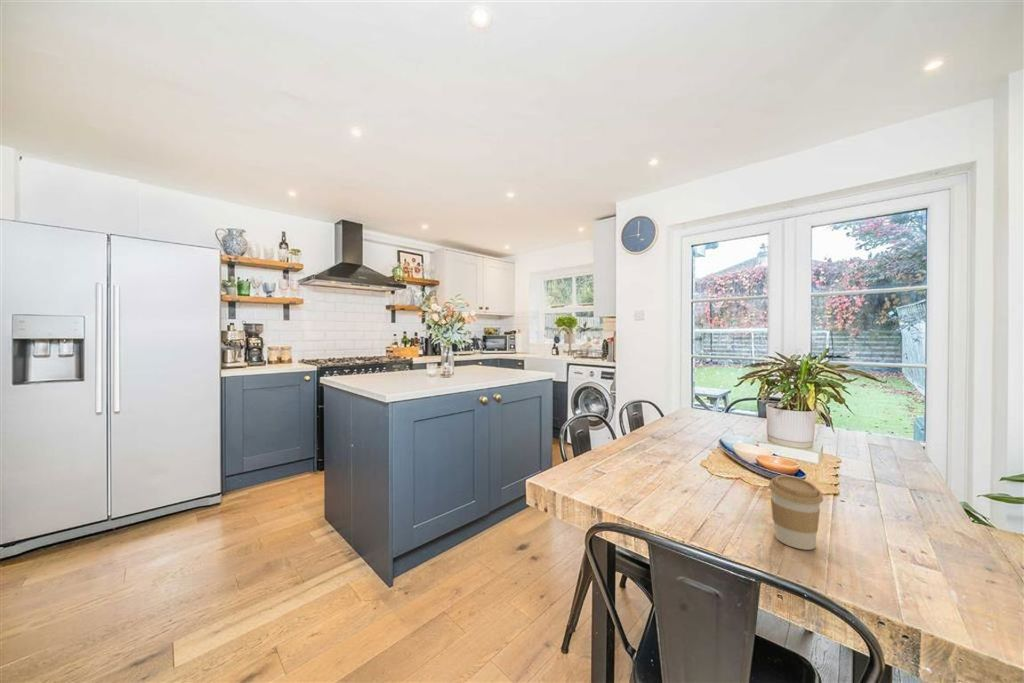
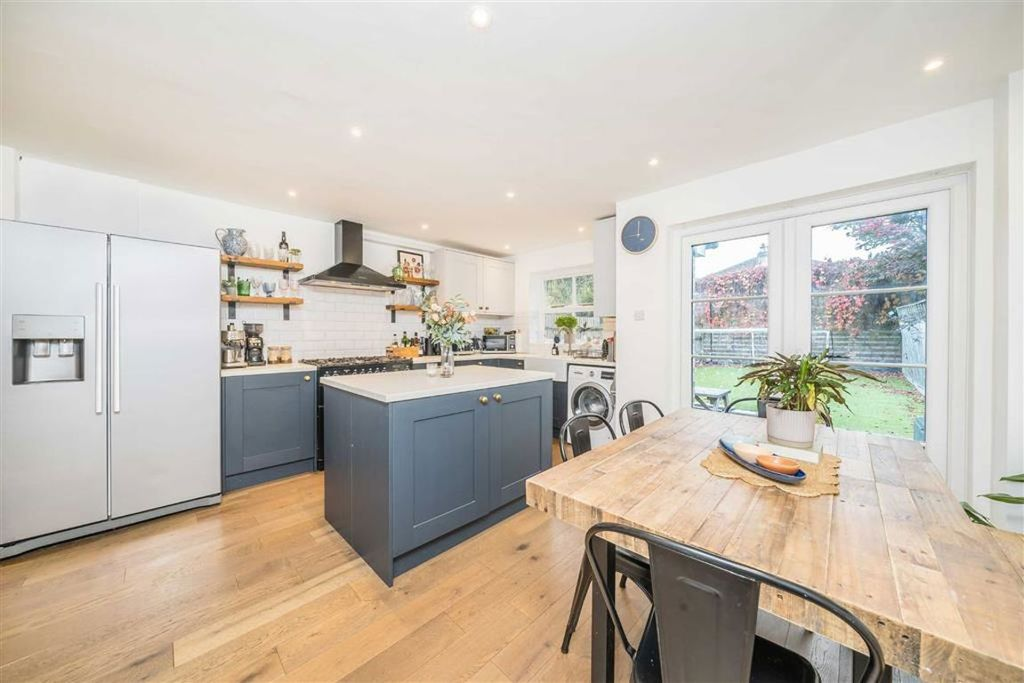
- coffee cup (794, 510)
